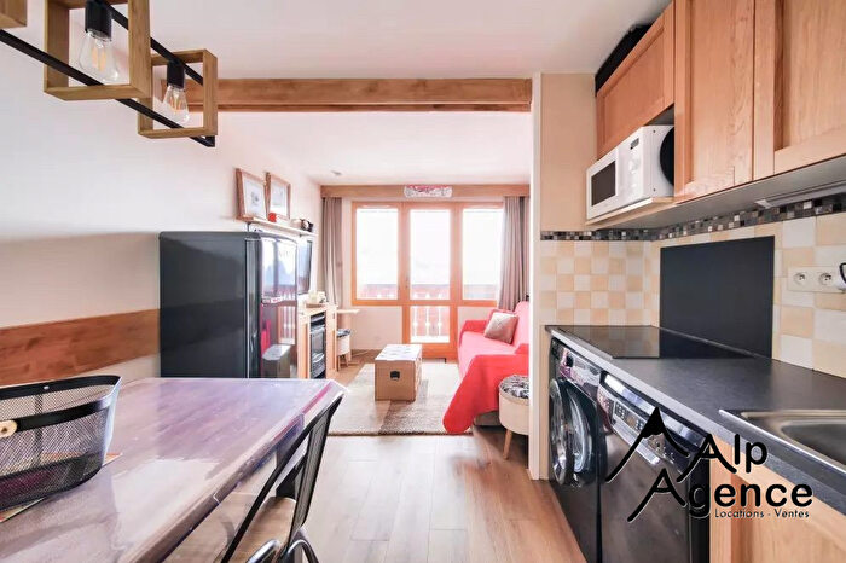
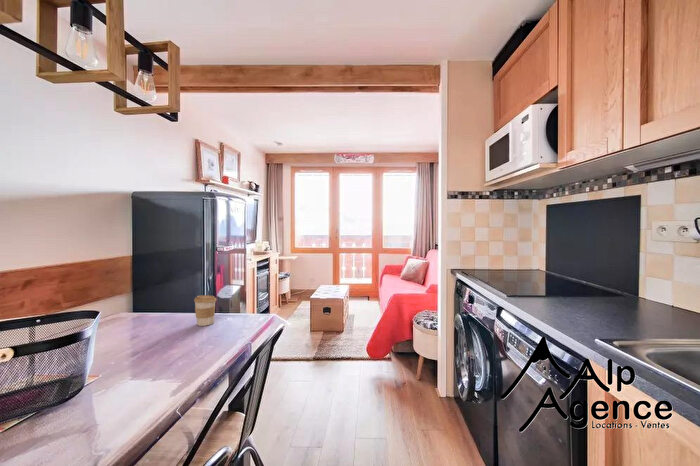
+ coffee cup (205, 309)
